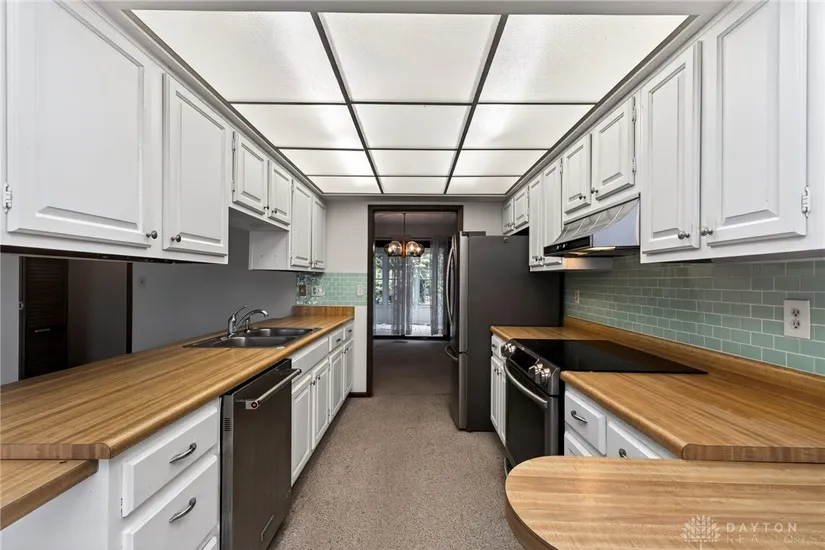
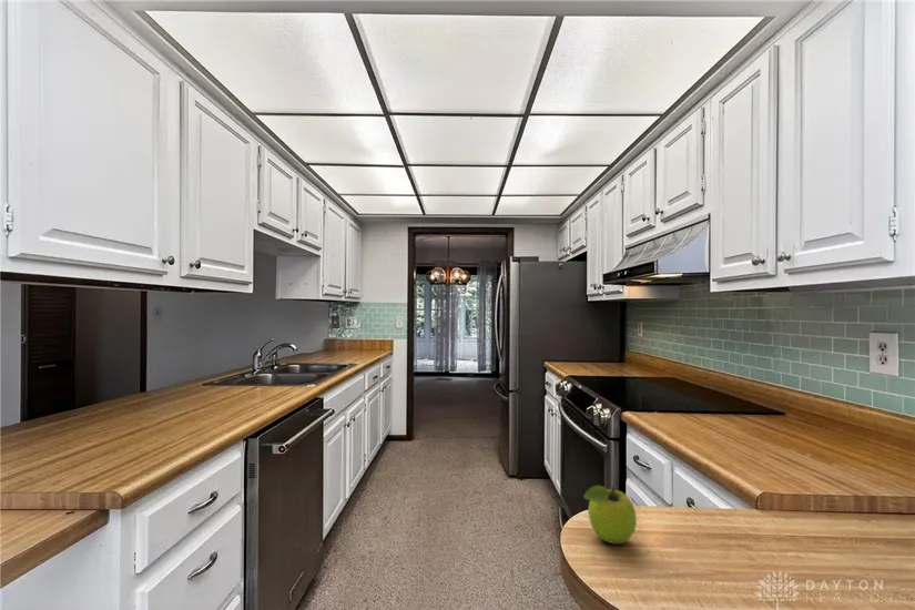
+ fruit (608, 511)
